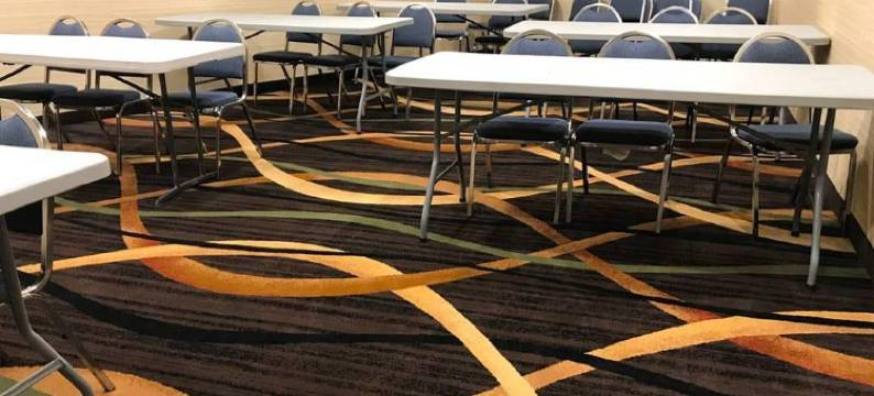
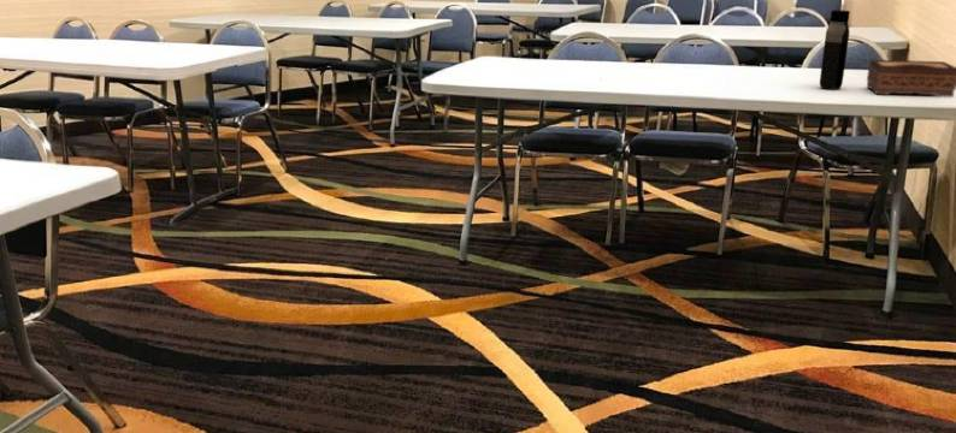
+ water bottle (834, 49)
+ tissue box (910, 77)
